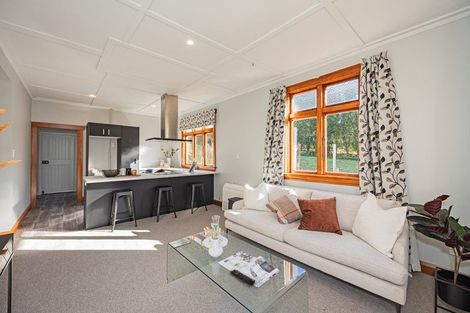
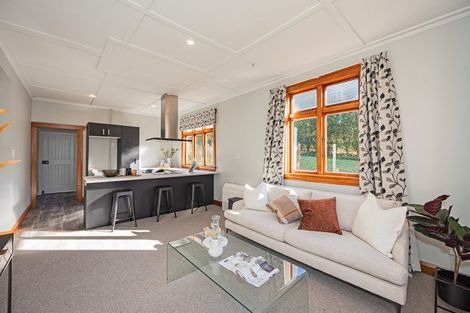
- remote control (242, 276)
